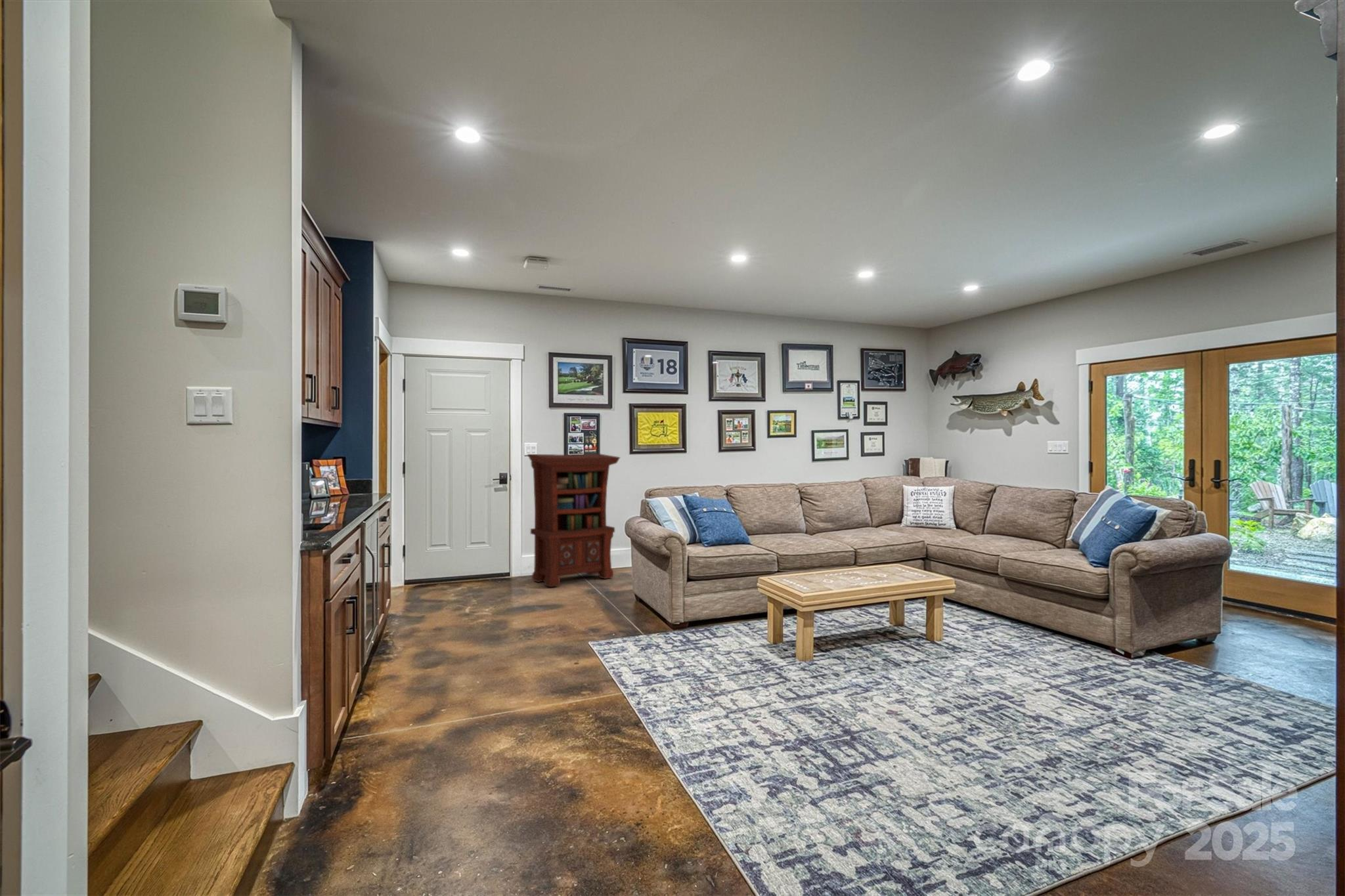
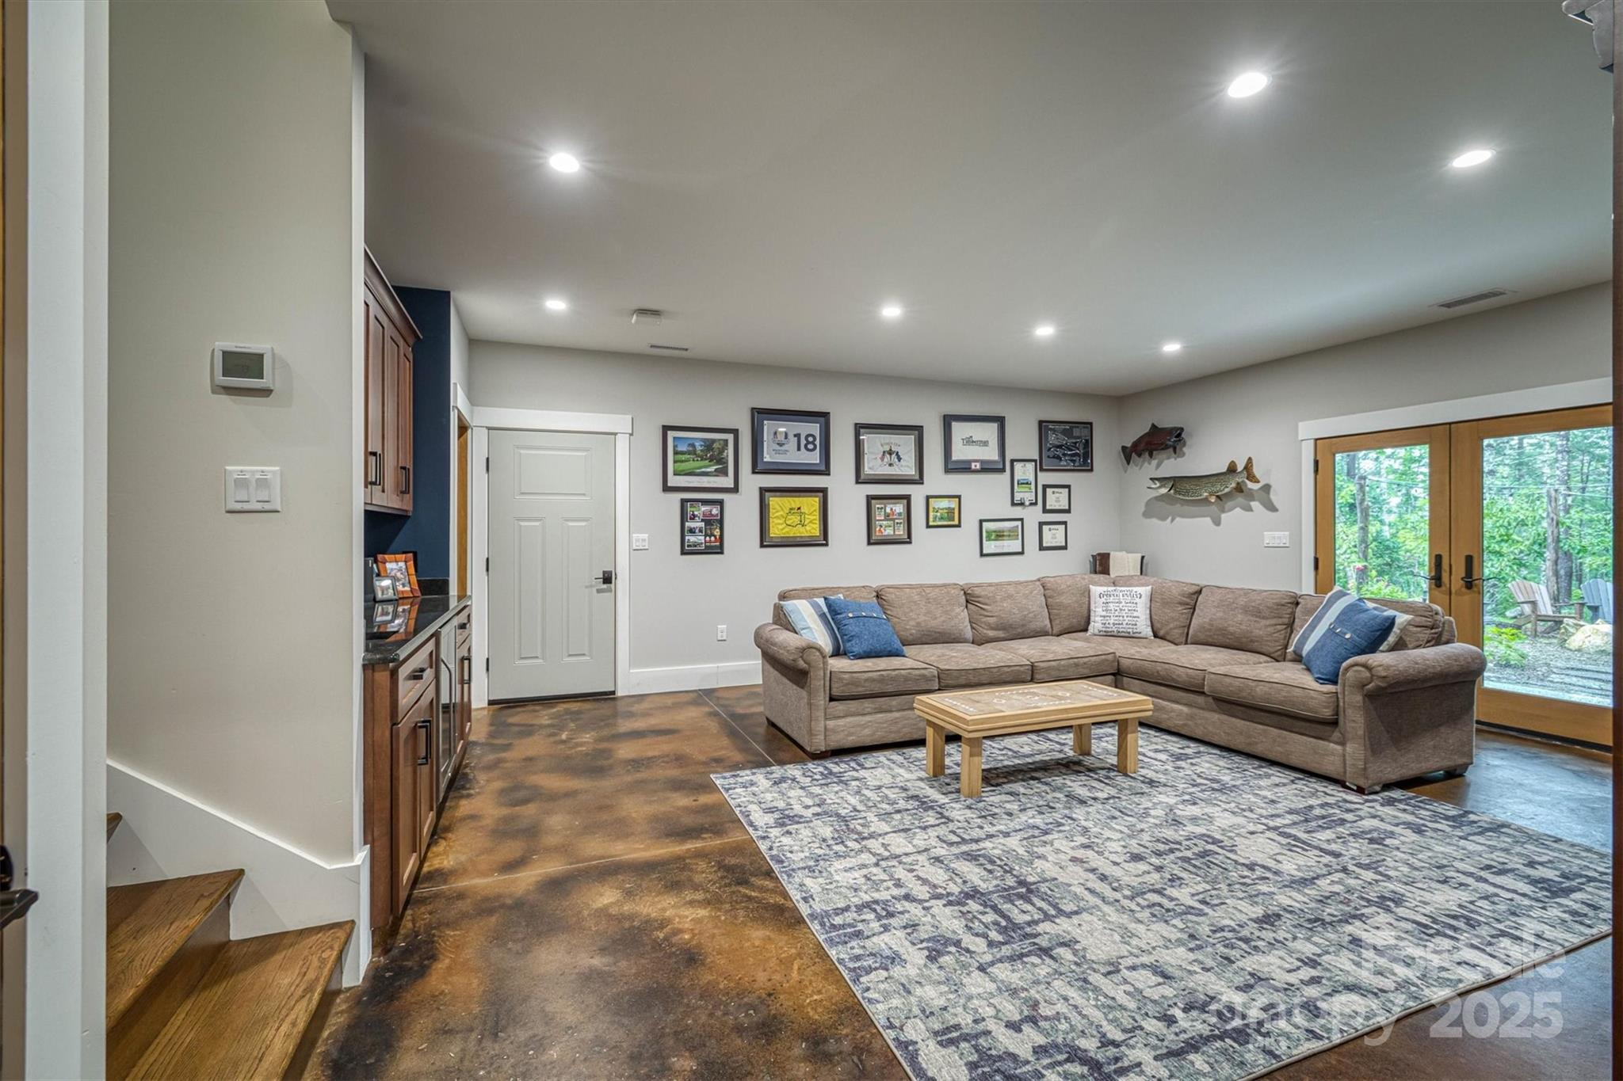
- lectern (574, 517)
